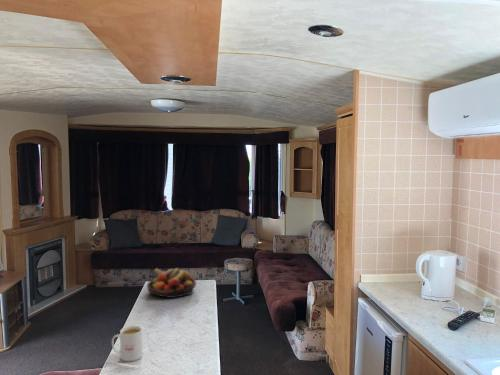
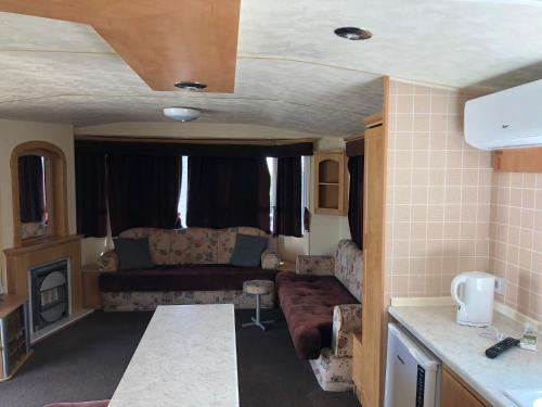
- mug (127, 343)
- fruit bowl (171, 281)
